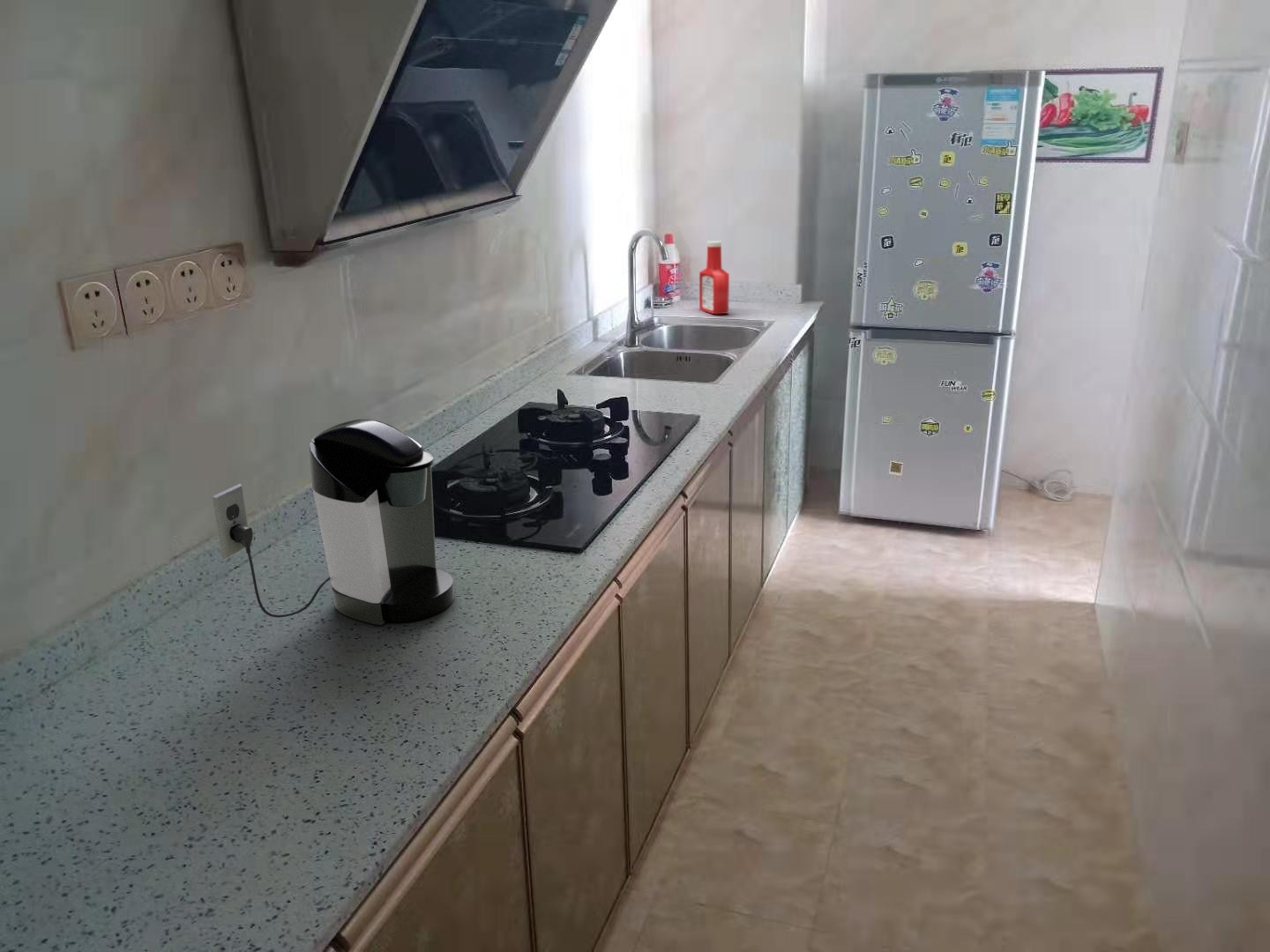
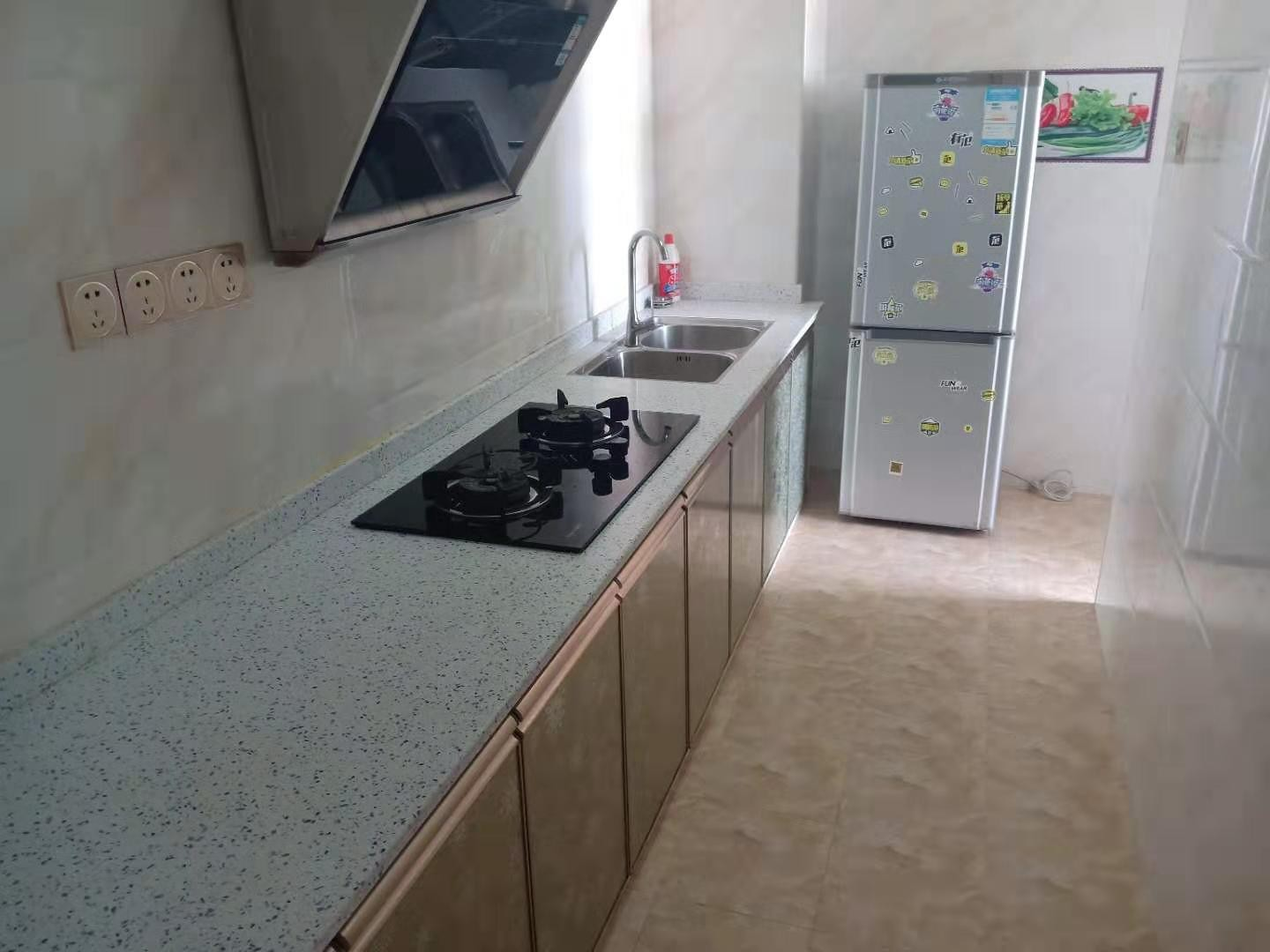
- soap bottle (713, 276)
- coffee maker (356, 526)
